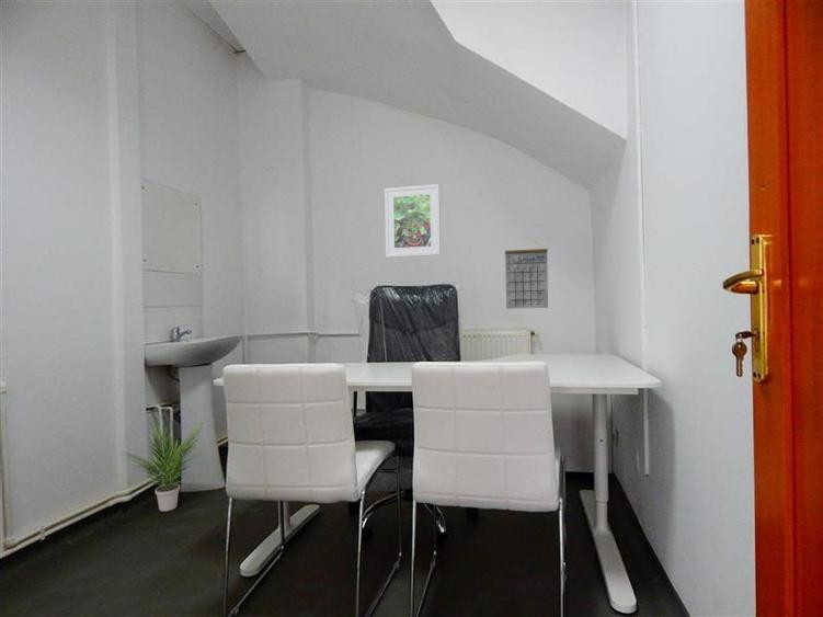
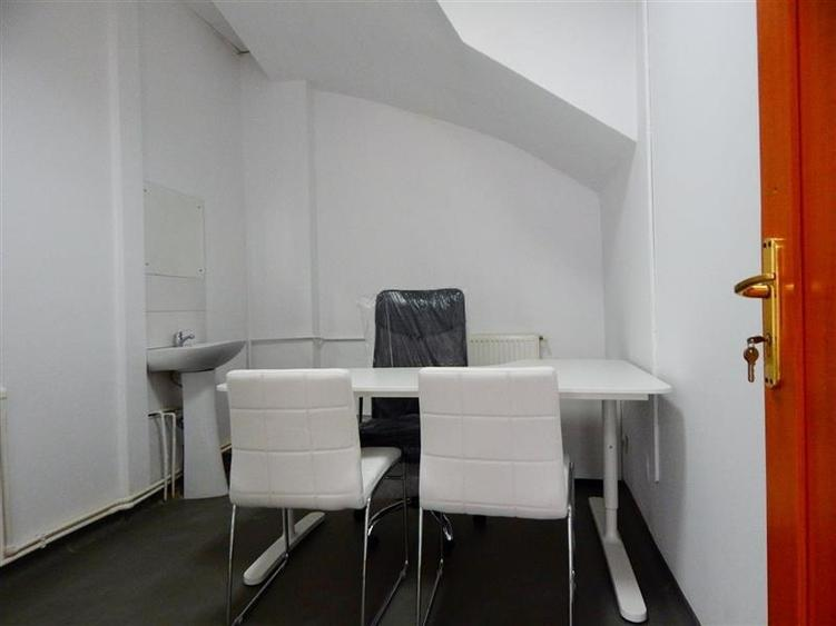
- potted plant (168, 467)
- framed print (412, 221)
- calendar (526, 272)
